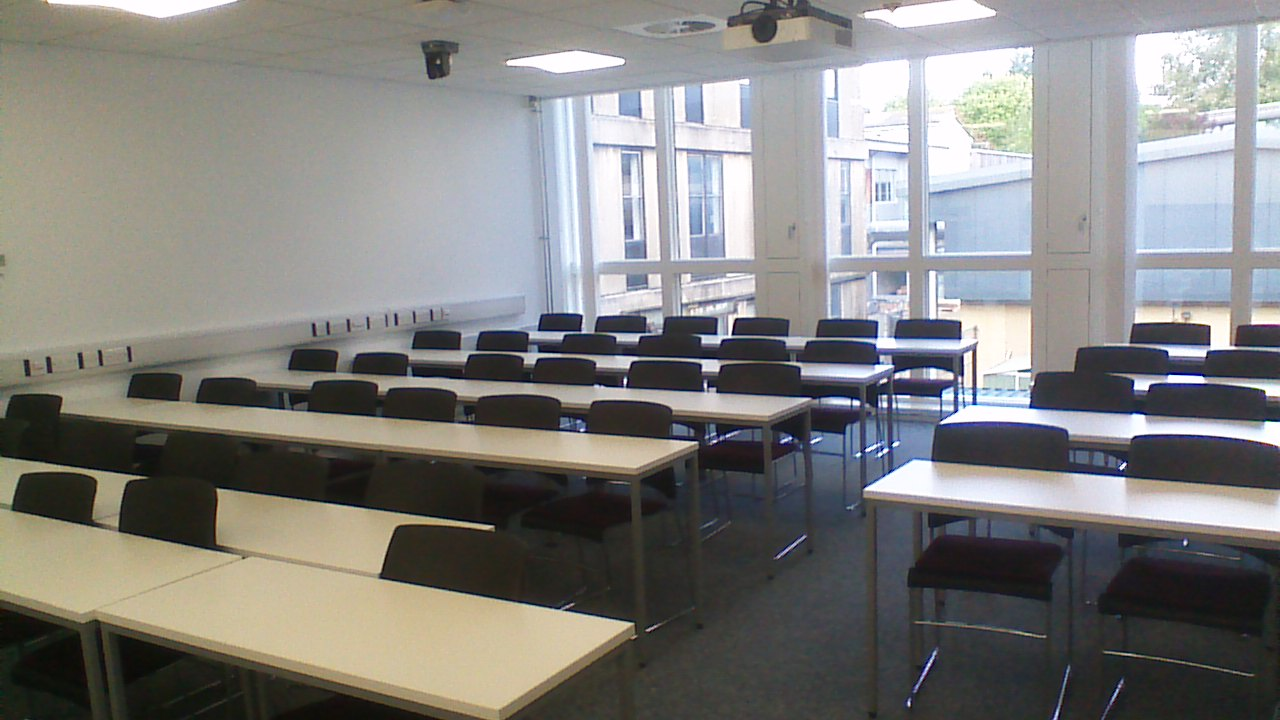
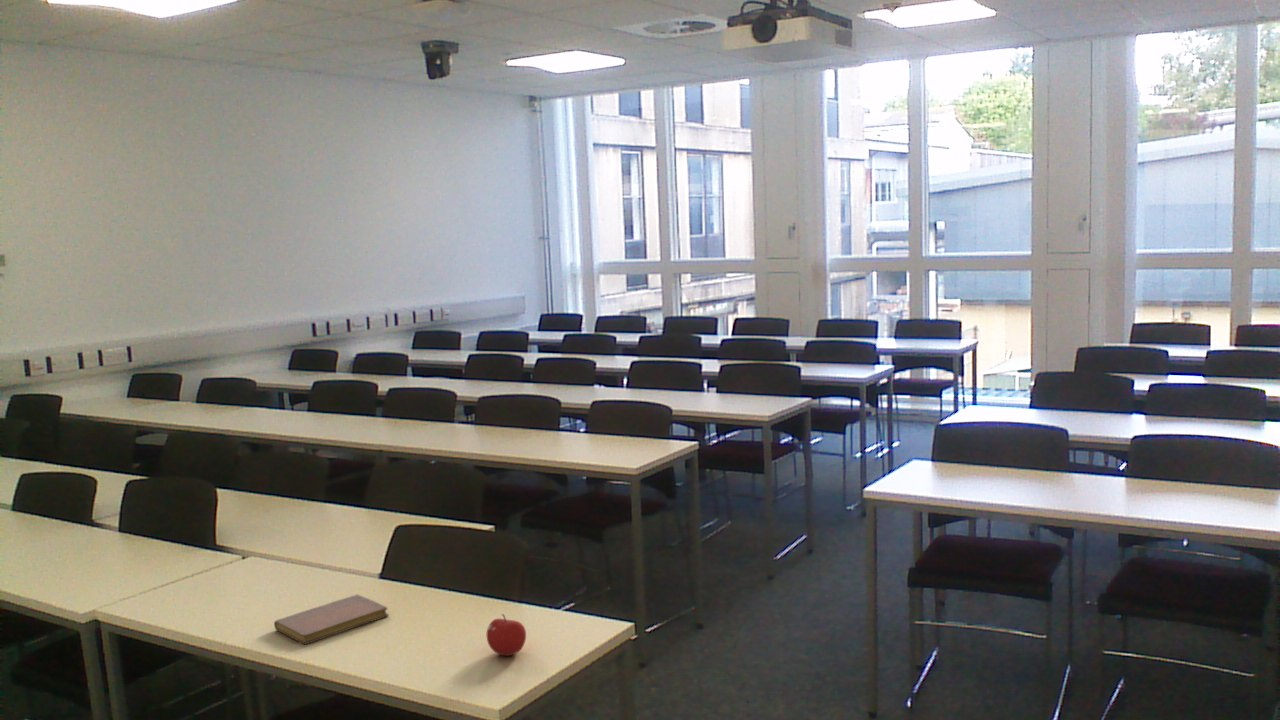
+ notebook (332, 617)
+ fruit (506, 634)
